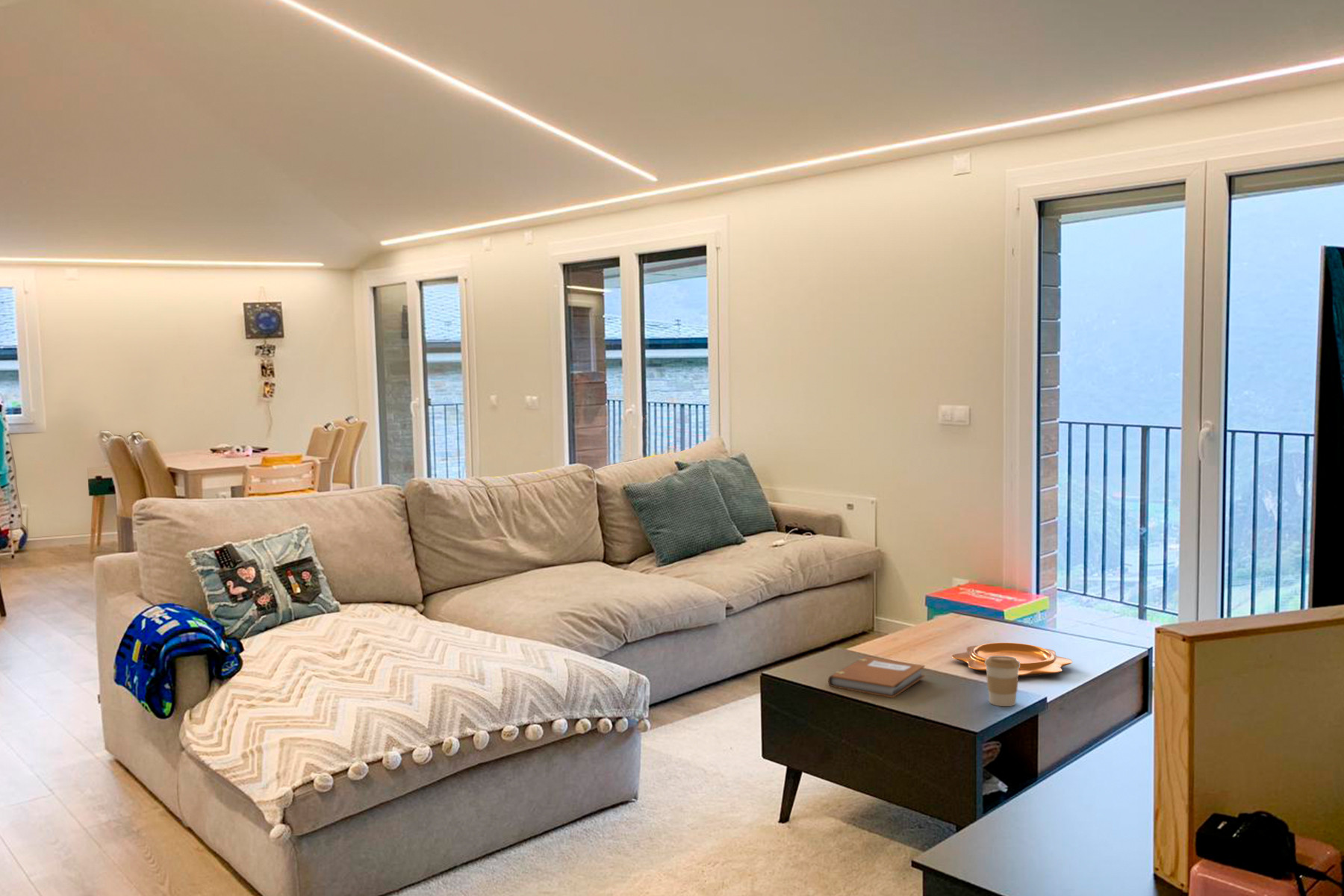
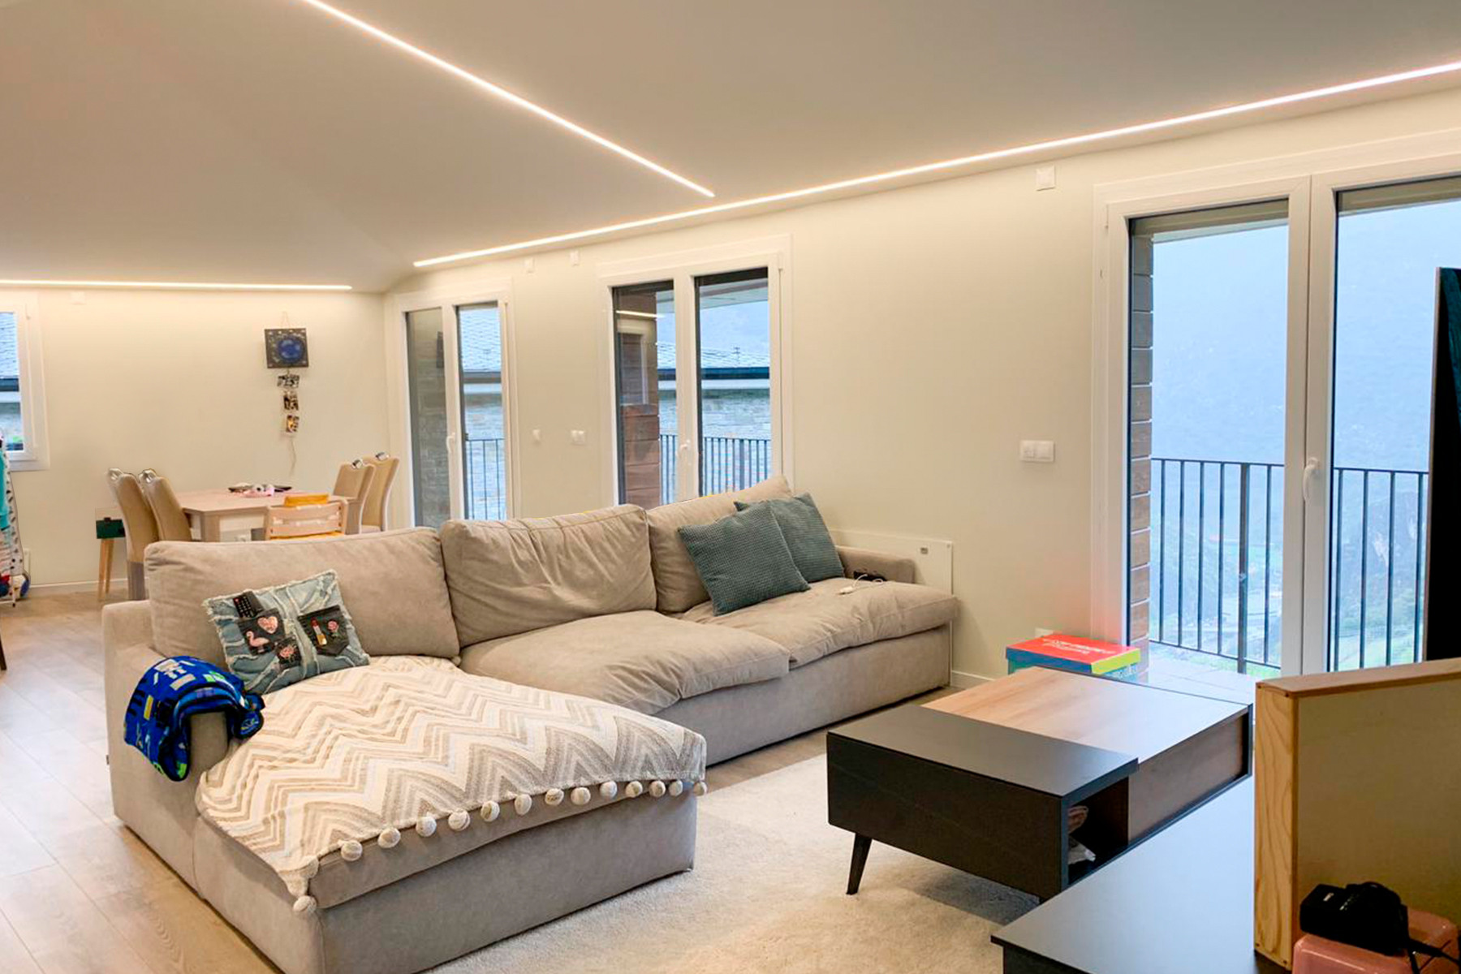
- decorative bowl (1011, 656)
- coffee cup (1002, 679)
- notebook (877, 675)
